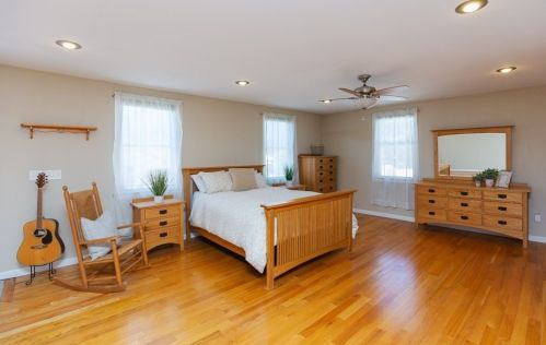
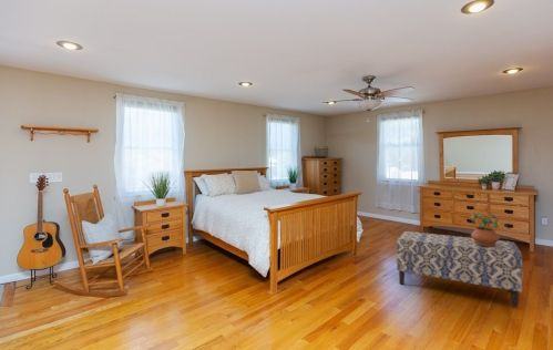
+ bench (453, 264)
+ potted plant (488, 228)
